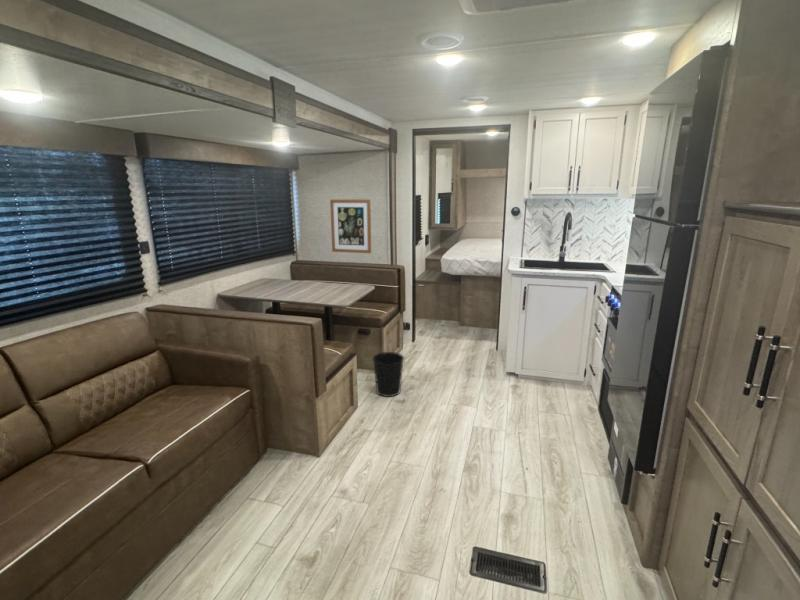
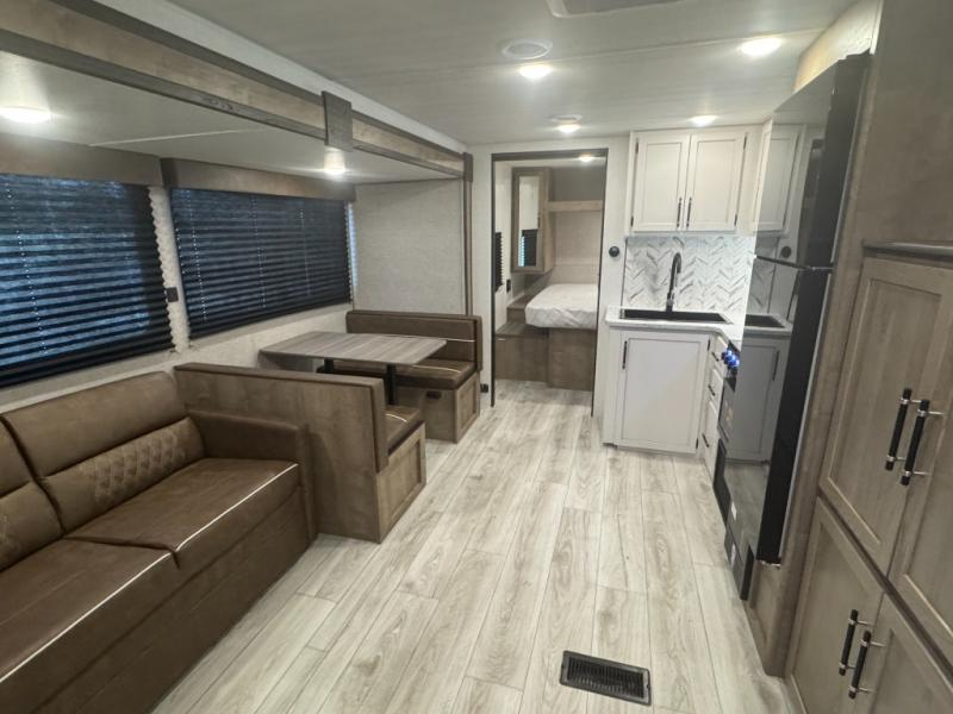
- wastebasket (388, 374)
- wall art (350, 226)
